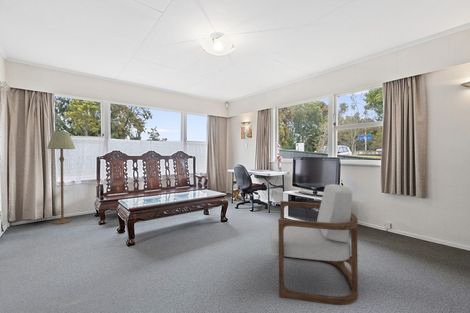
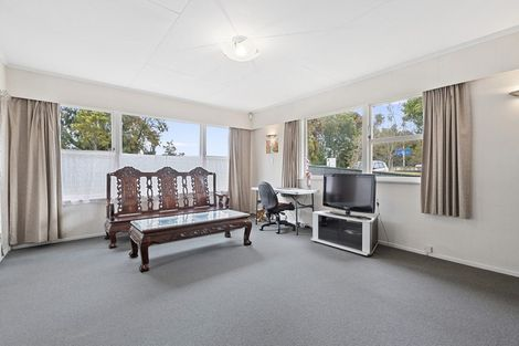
- floor lamp (61, 176)
- armchair (310, 230)
